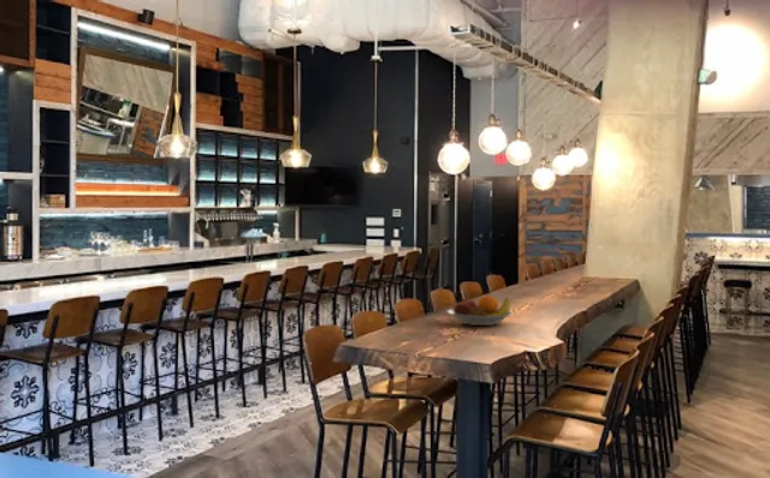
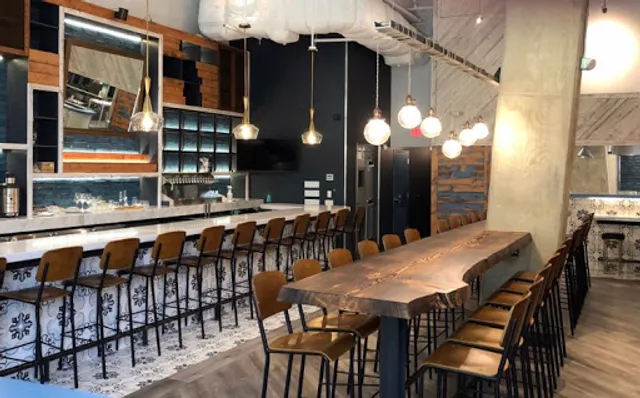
- fruit bowl (479, 309)
